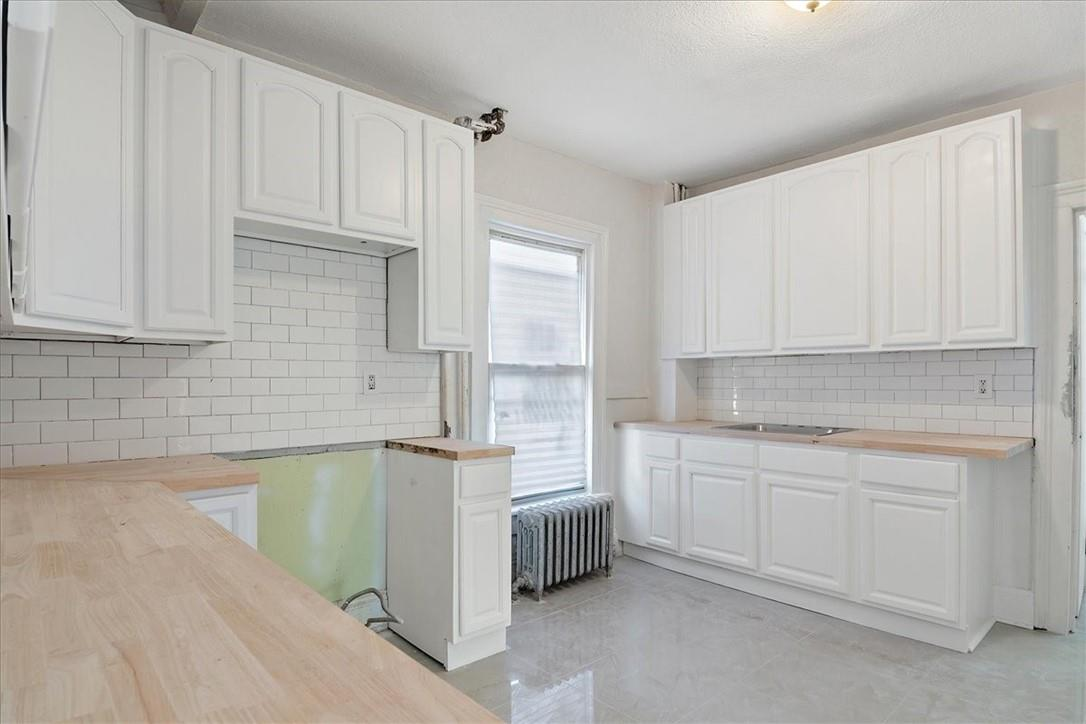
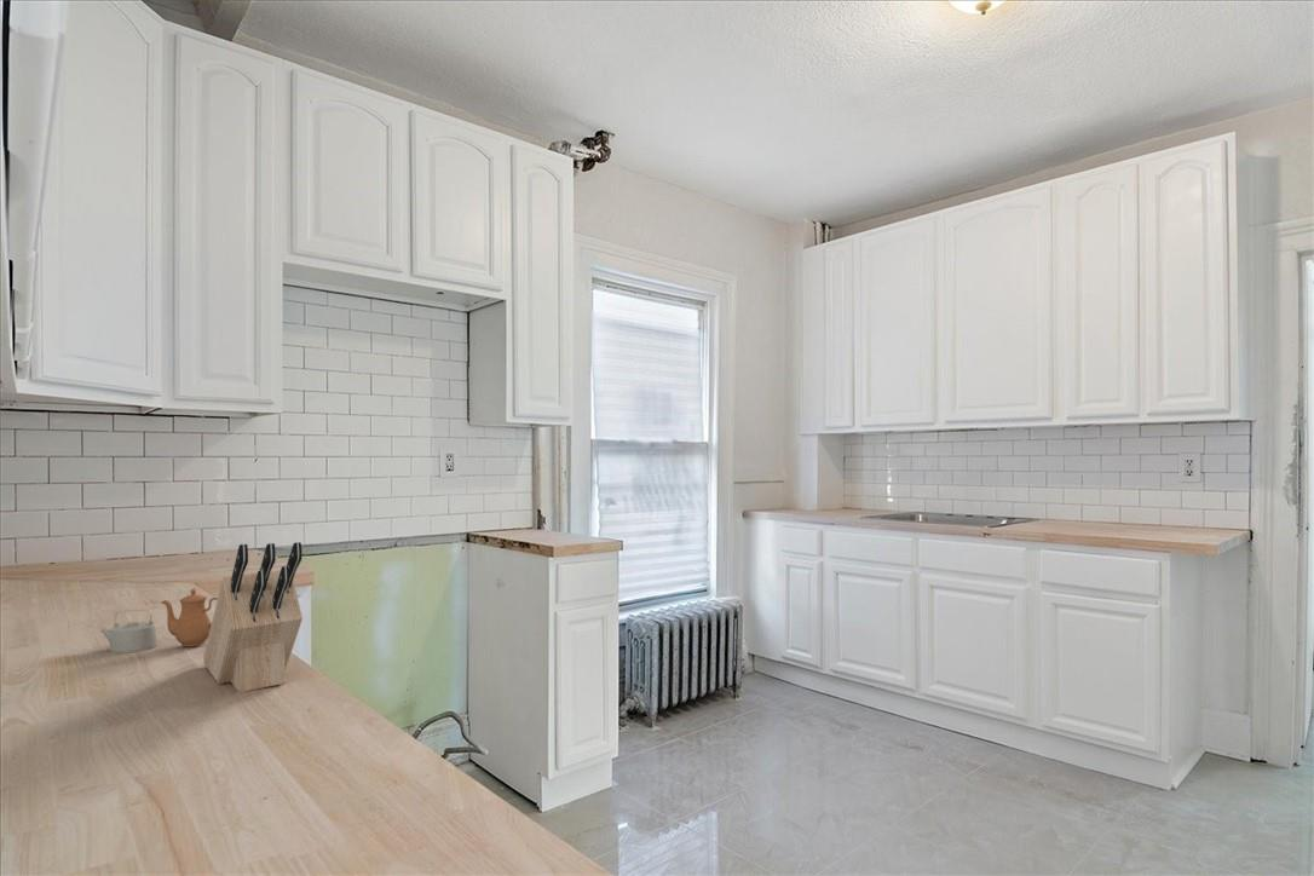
+ teapot (189, 616)
+ knife block (253, 606)
